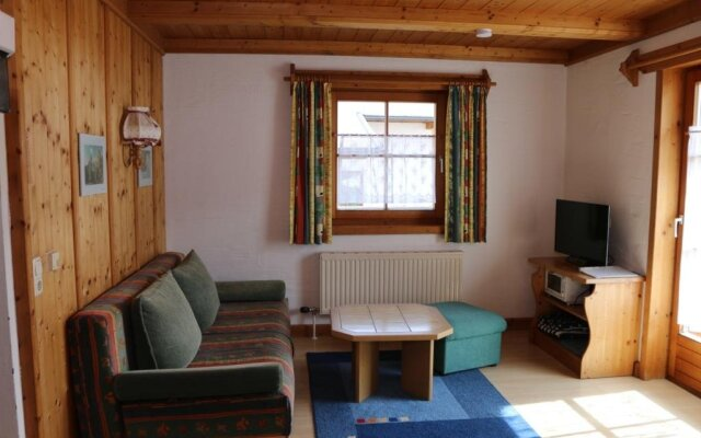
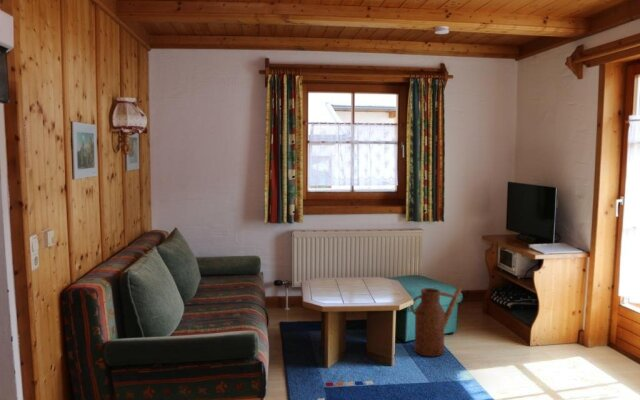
+ watering can (436, 319)
